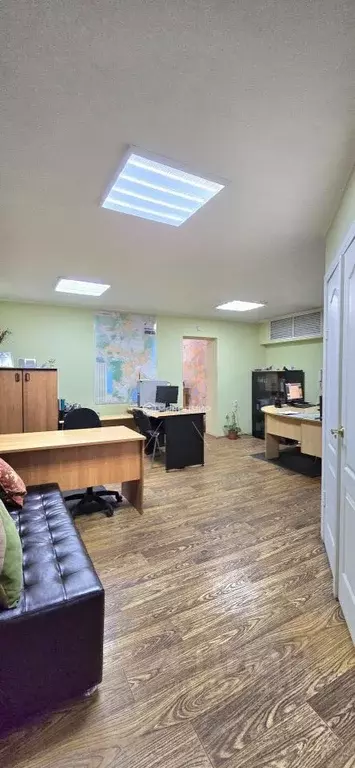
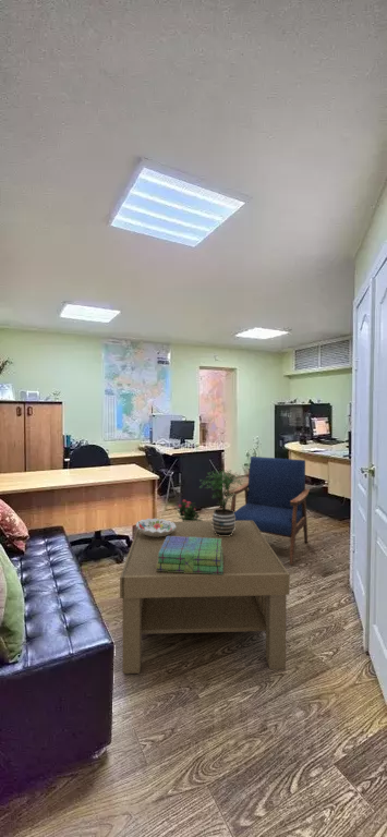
+ armchair (268, 504)
+ potted flower (188, 520)
+ potted plant (221, 501)
+ stack of books (191, 553)
+ decorative bowl (156, 527)
+ coffee table (199, 582)
